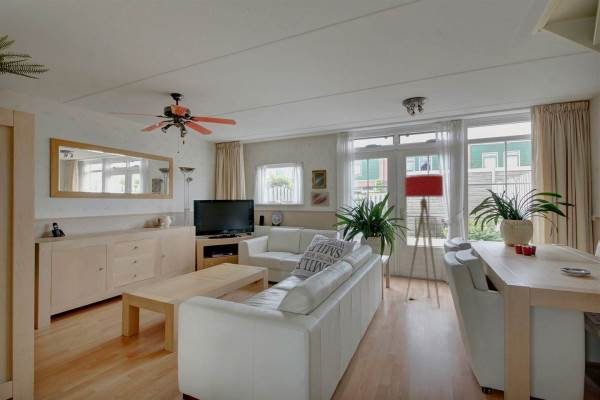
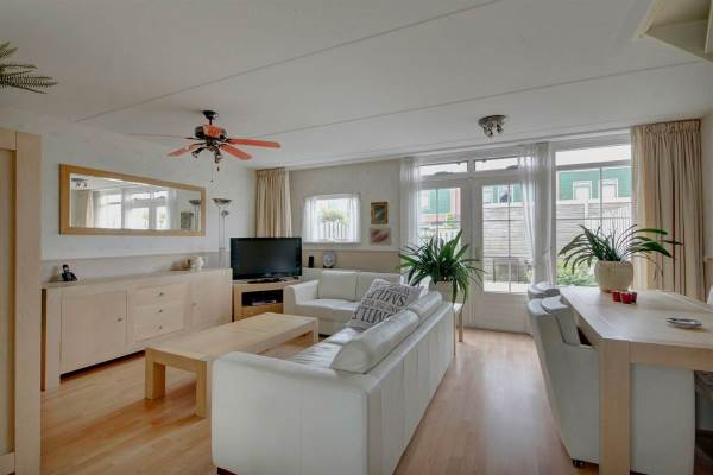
- floor lamp (423, 238)
